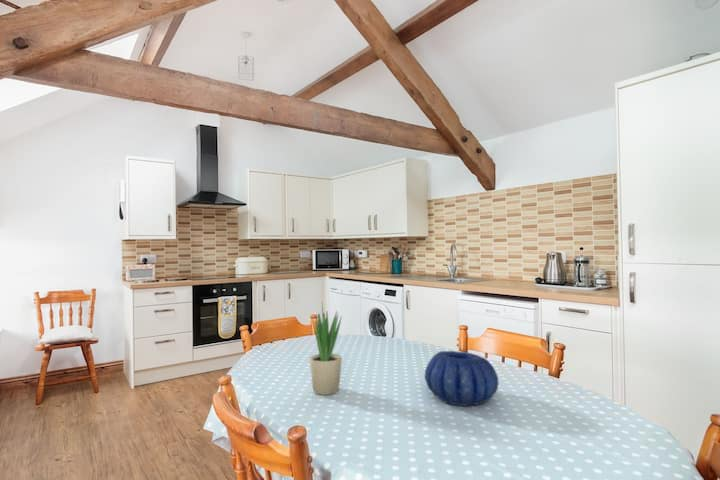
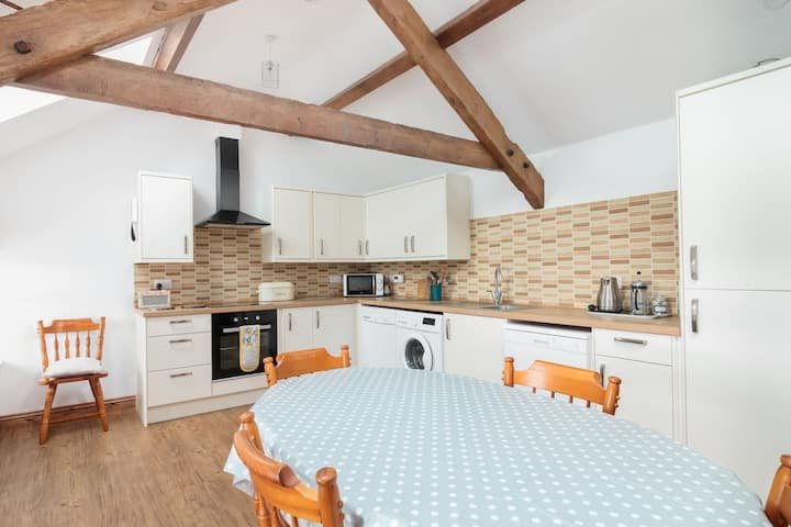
- potted plant (326, 344)
- decorative bowl (460, 375)
